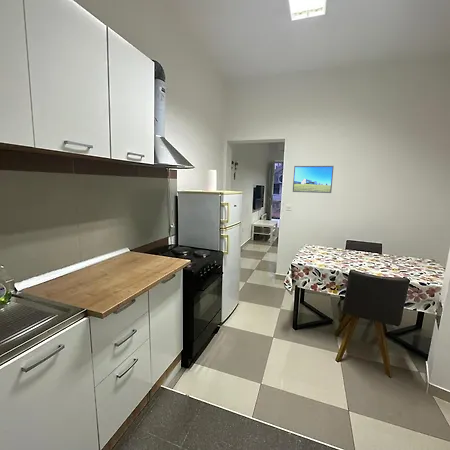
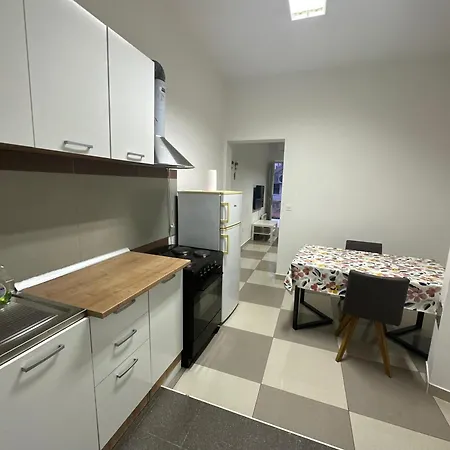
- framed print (312, 179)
